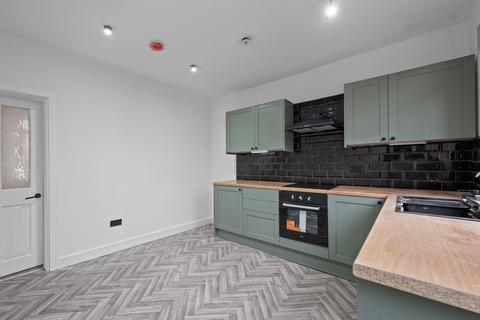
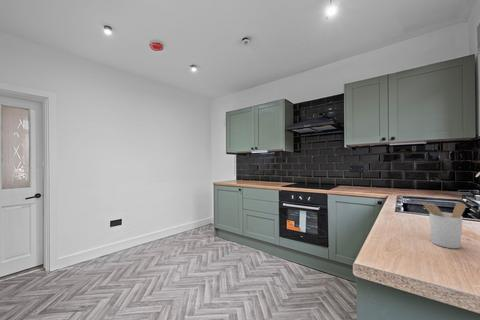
+ utensil holder (440, 222)
